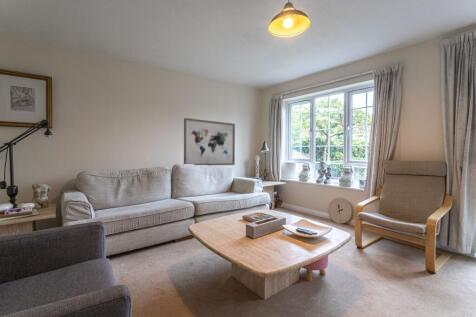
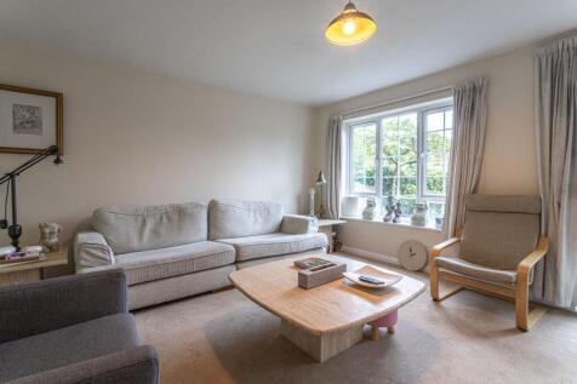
- wall art (211, 143)
